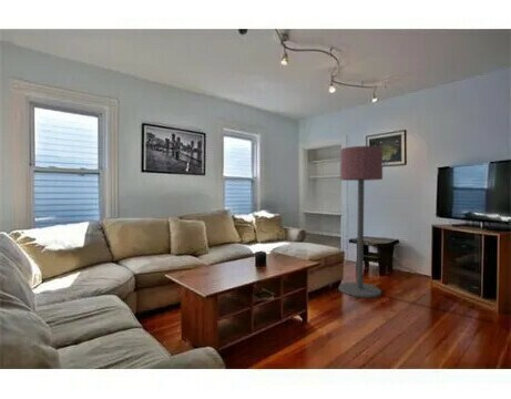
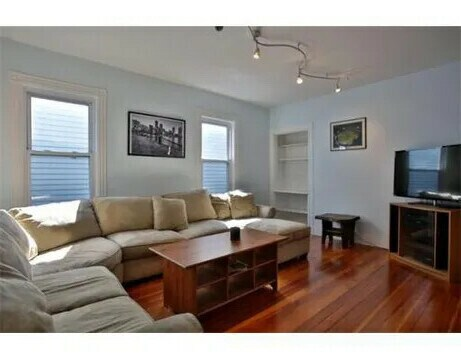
- floor lamp (360, 219)
